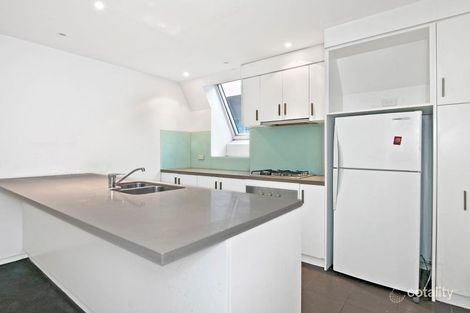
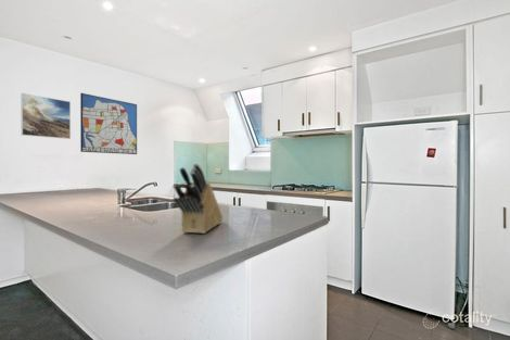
+ knife block (200, 197)
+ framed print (47, 117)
+ wall art (111, 126)
